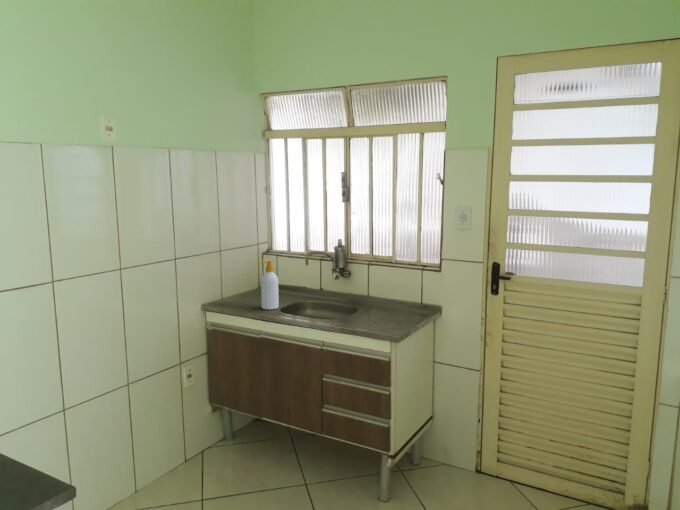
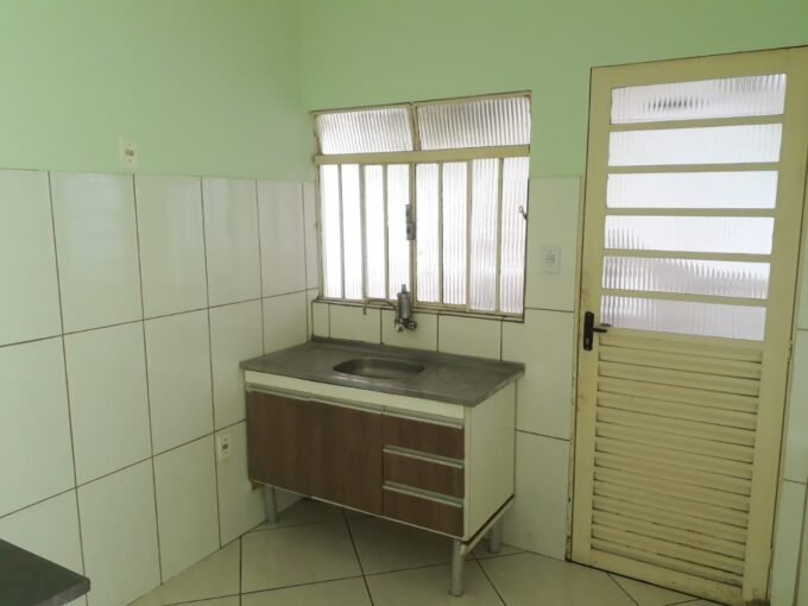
- soap bottle (269, 284)
